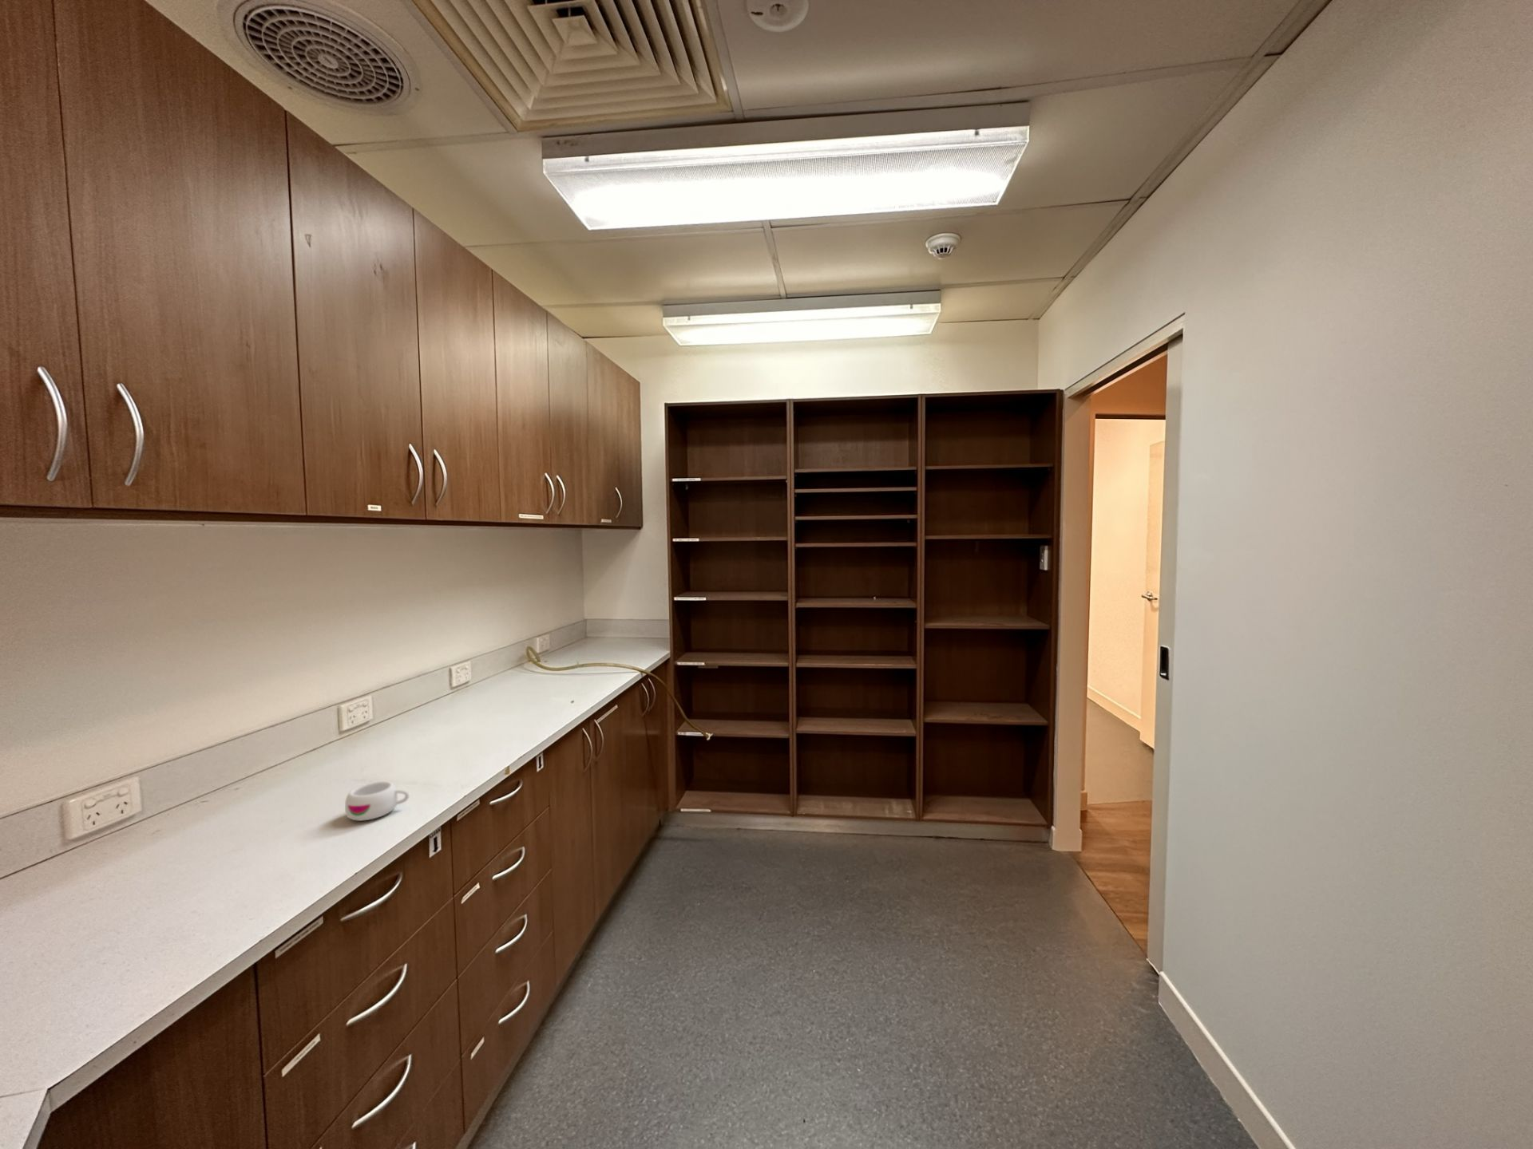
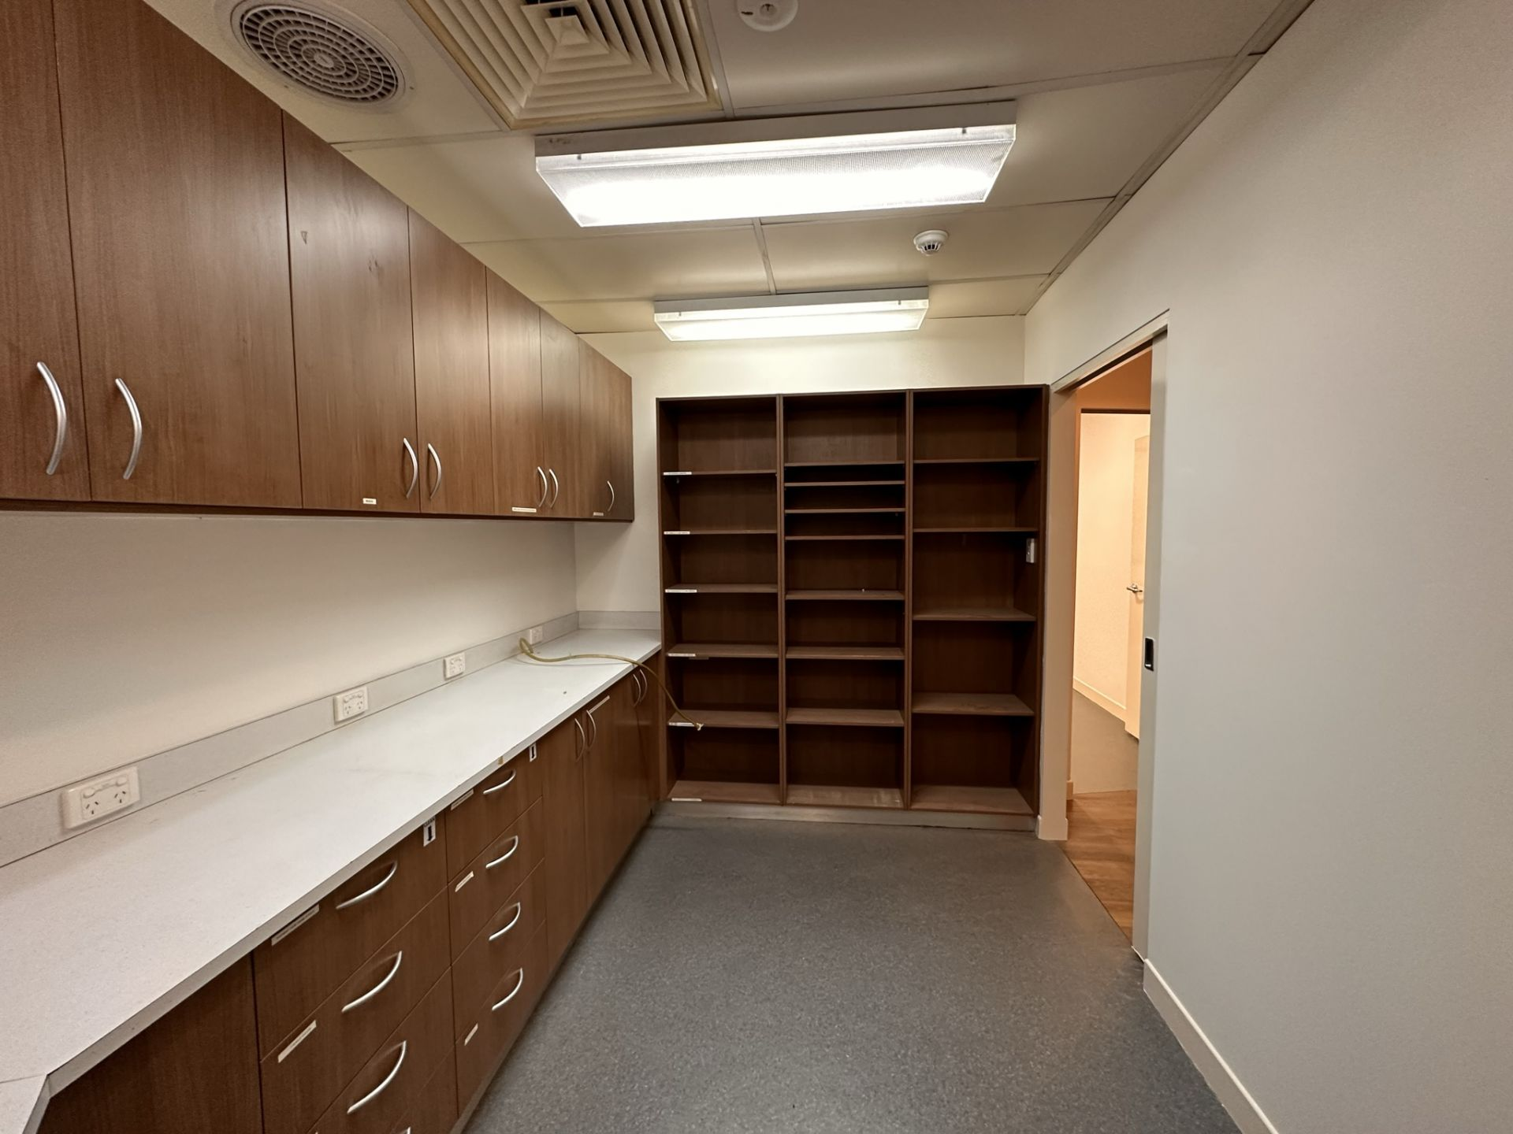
- mug (378, 799)
